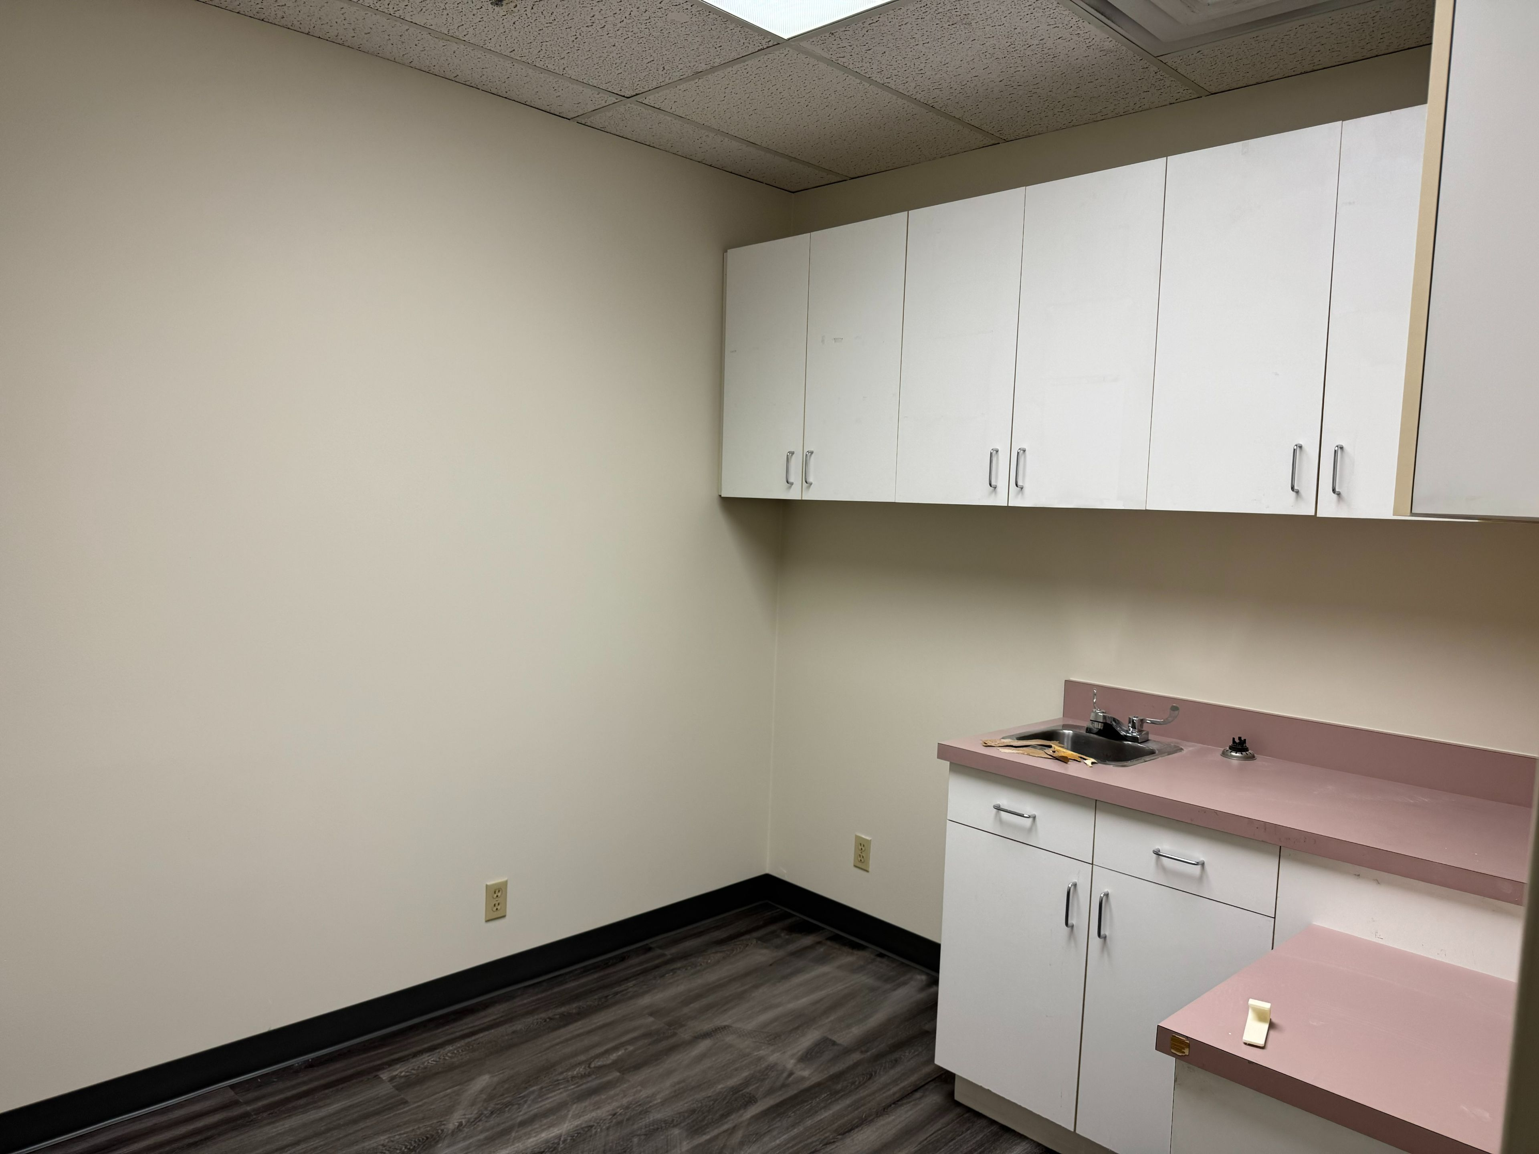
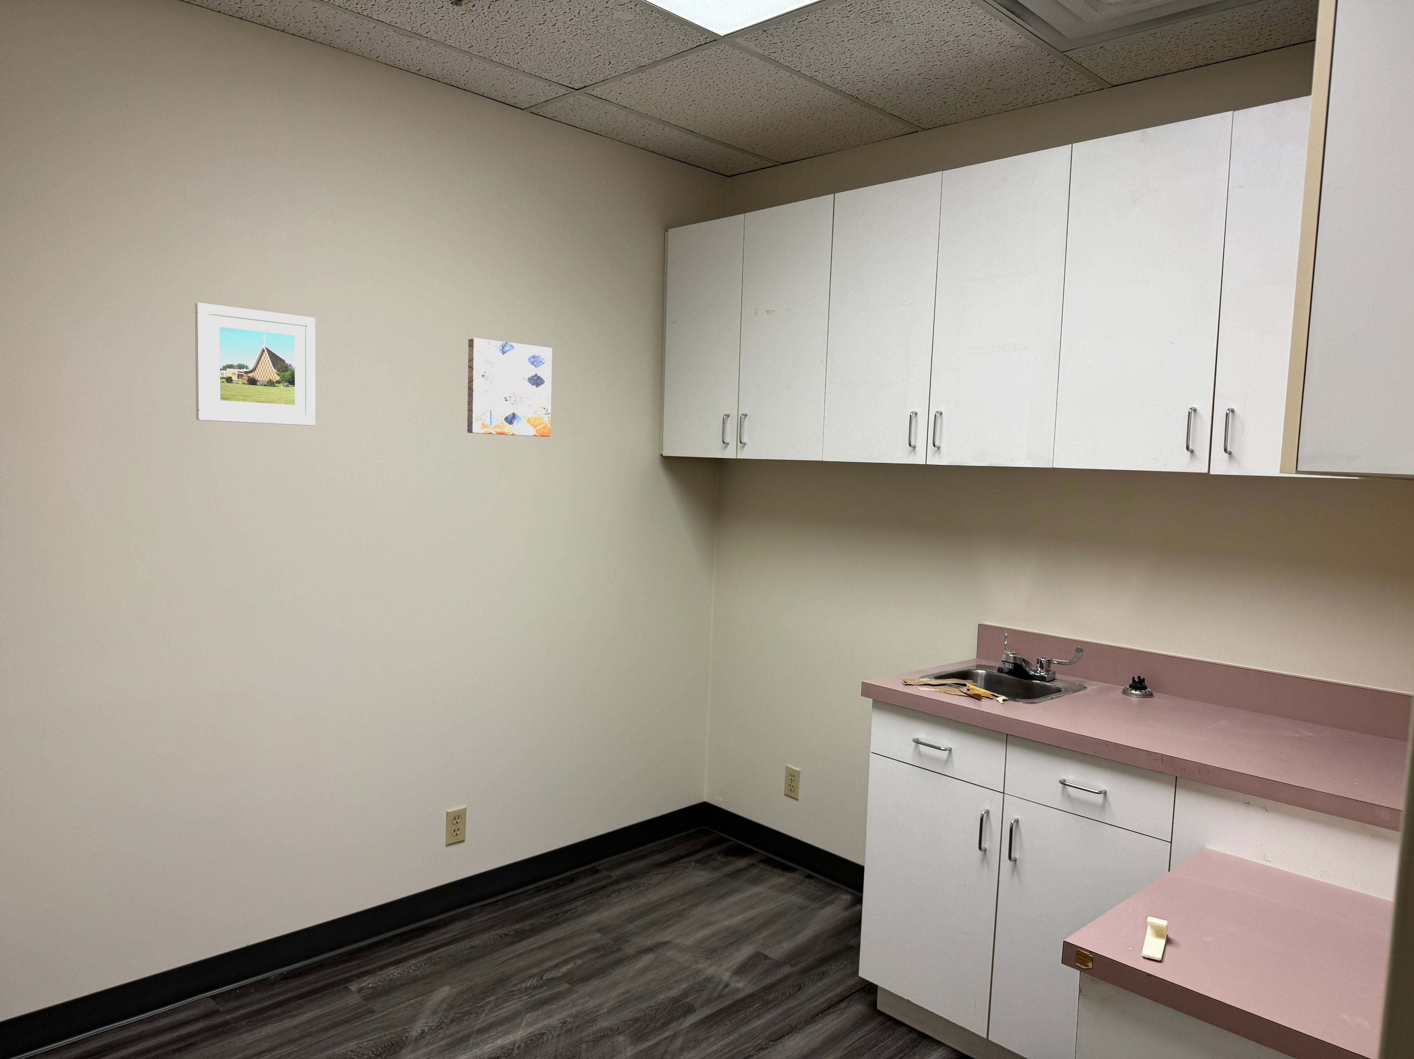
+ wall art (510, 389)
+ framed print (258, 367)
